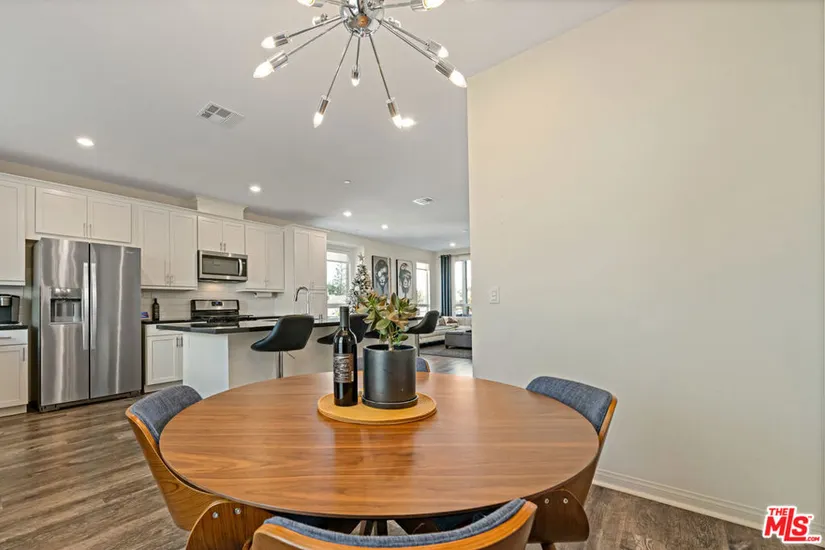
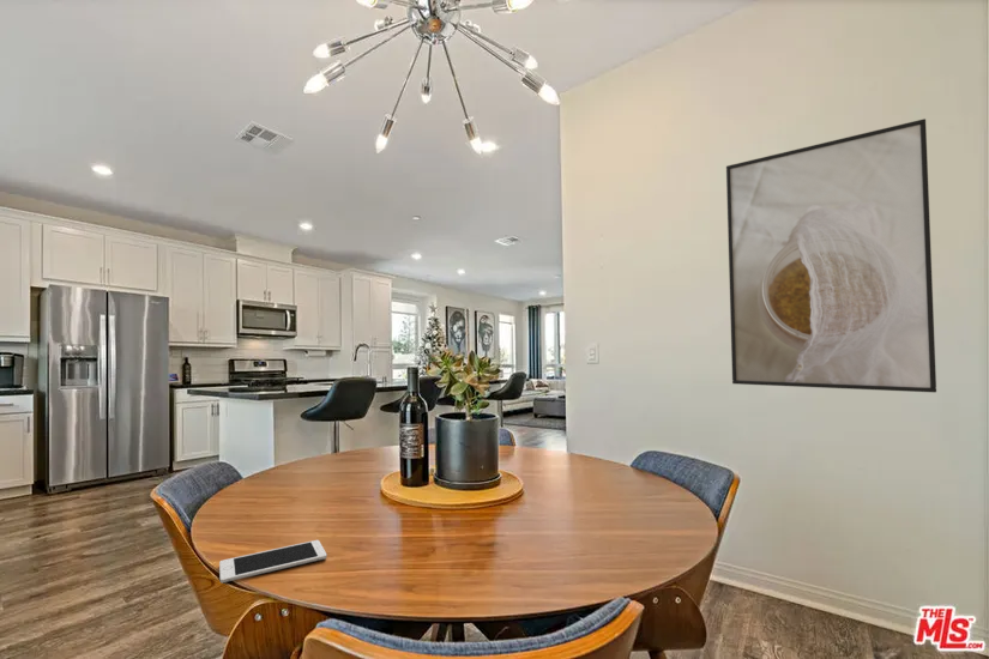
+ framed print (819, 265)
+ cell phone (273, 560)
